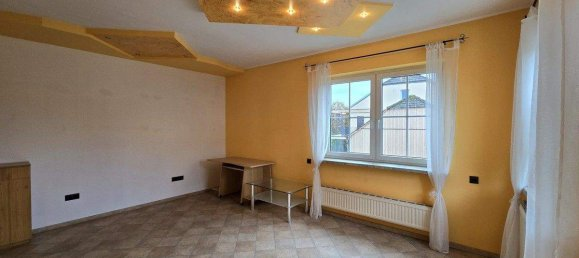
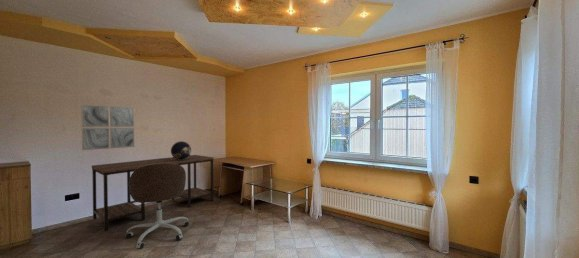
+ desk (173, 198)
+ globe (181, 150)
+ wall art (110, 126)
+ office chair (159, 197)
